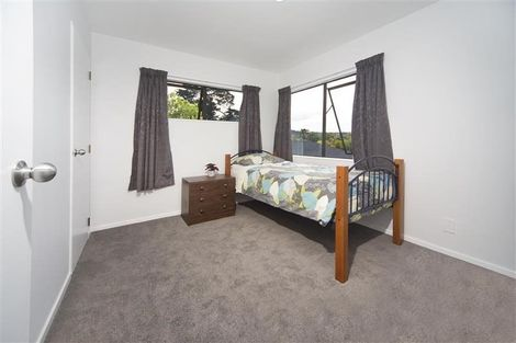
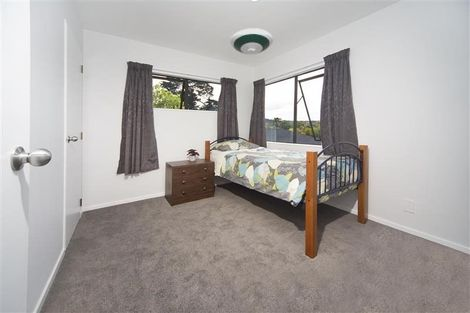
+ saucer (251, 46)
